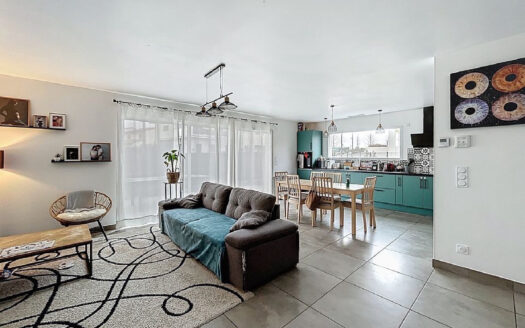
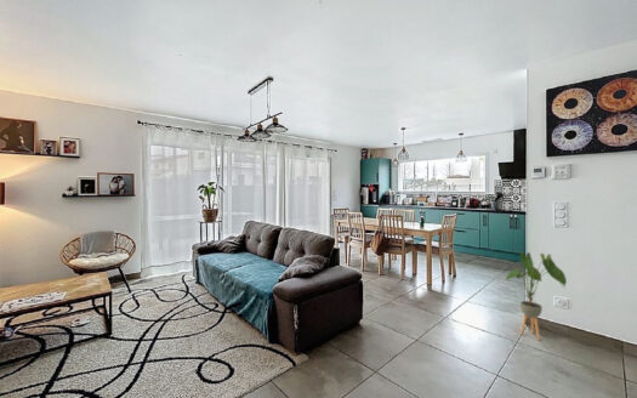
+ house plant (534, 294)
